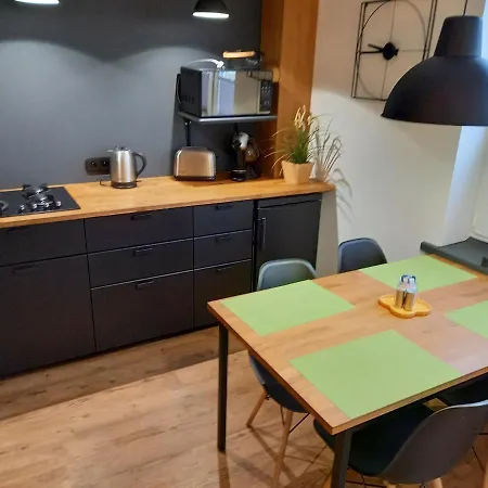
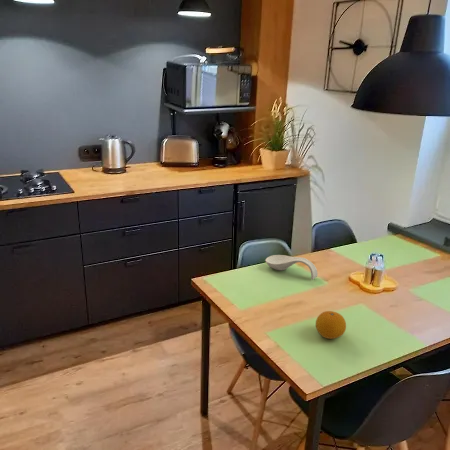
+ fruit (330, 324)
+ spoon rest (291, 263)
